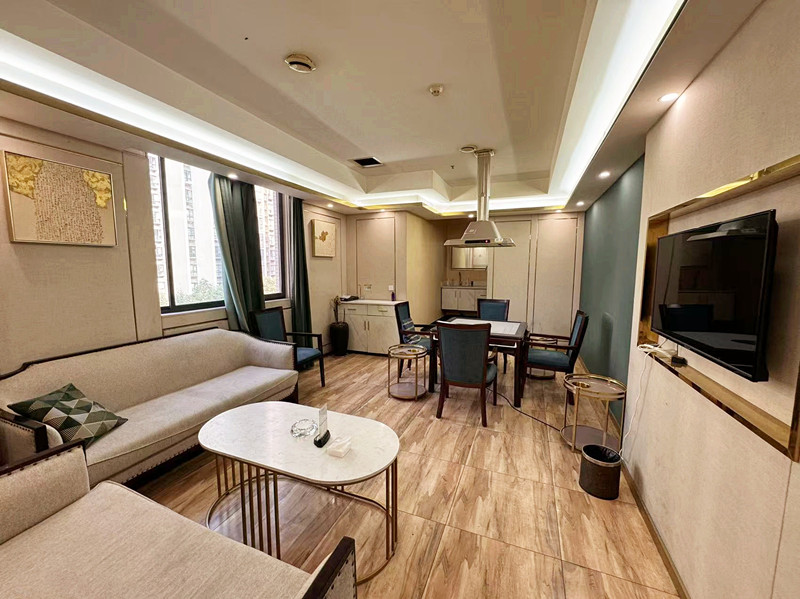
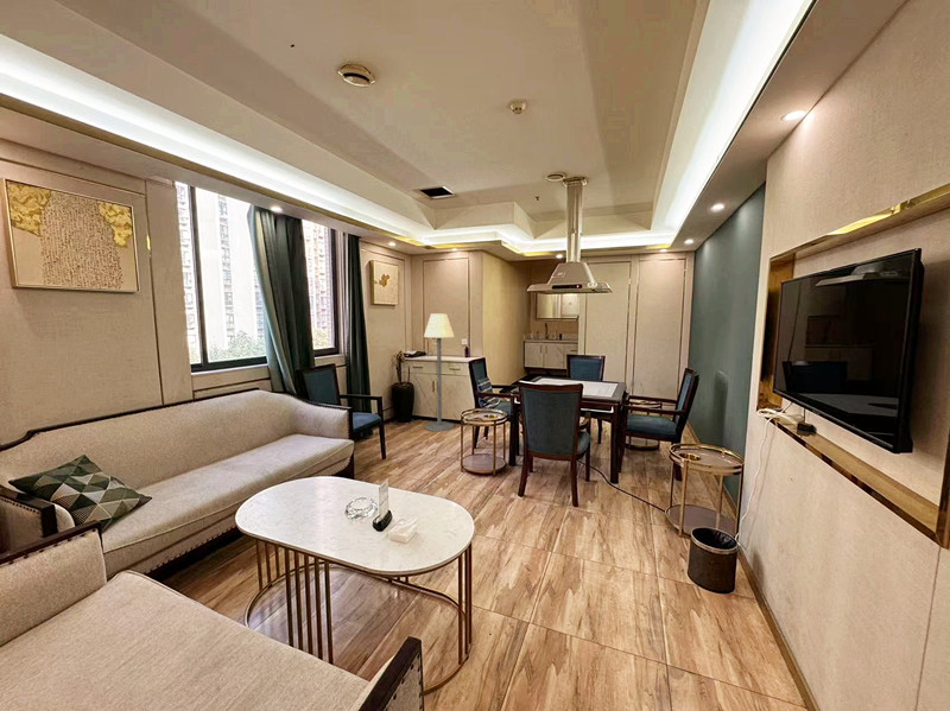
+ floor lamp (438, 370)
